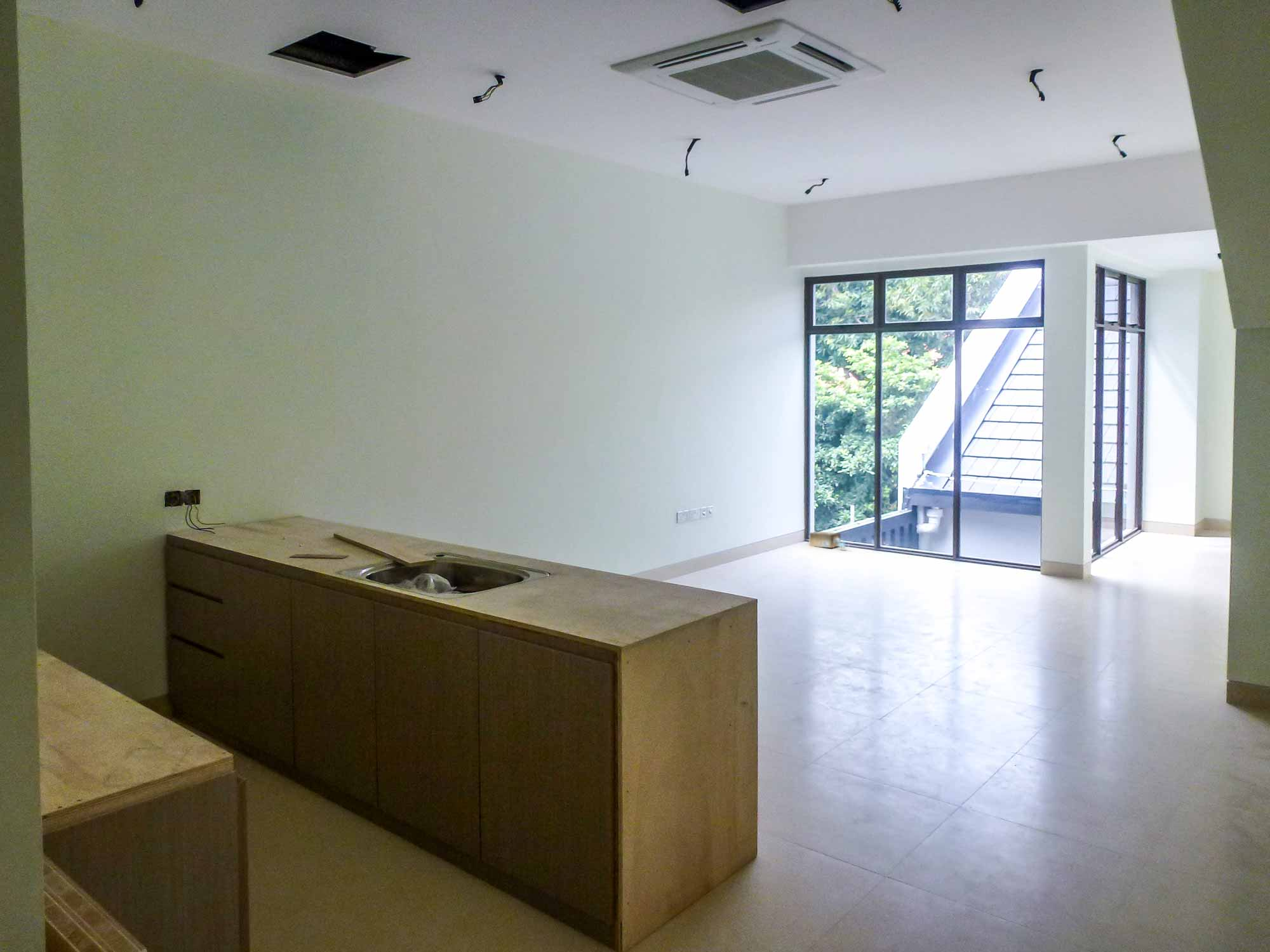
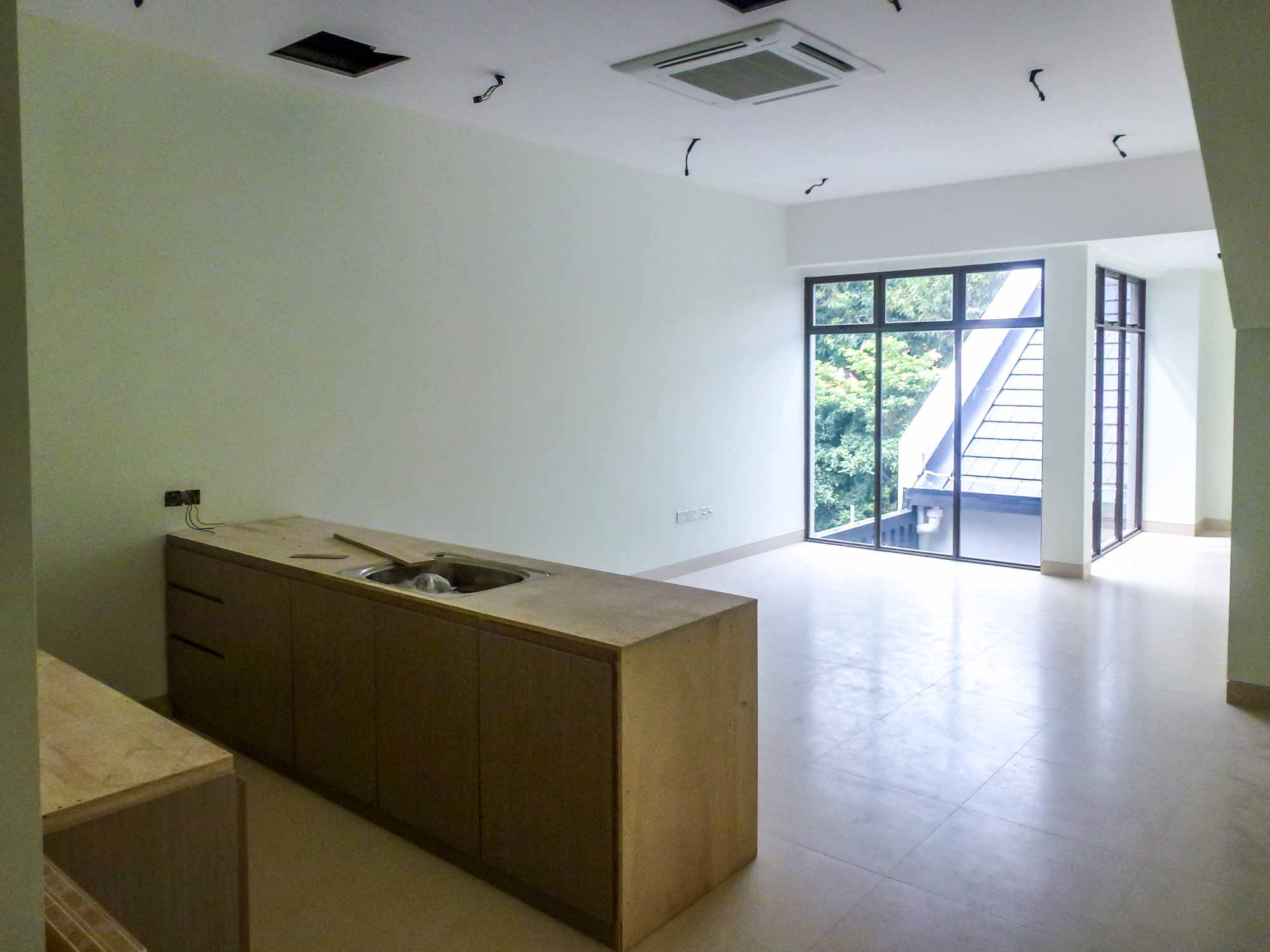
- cardboard box (831, 540)
